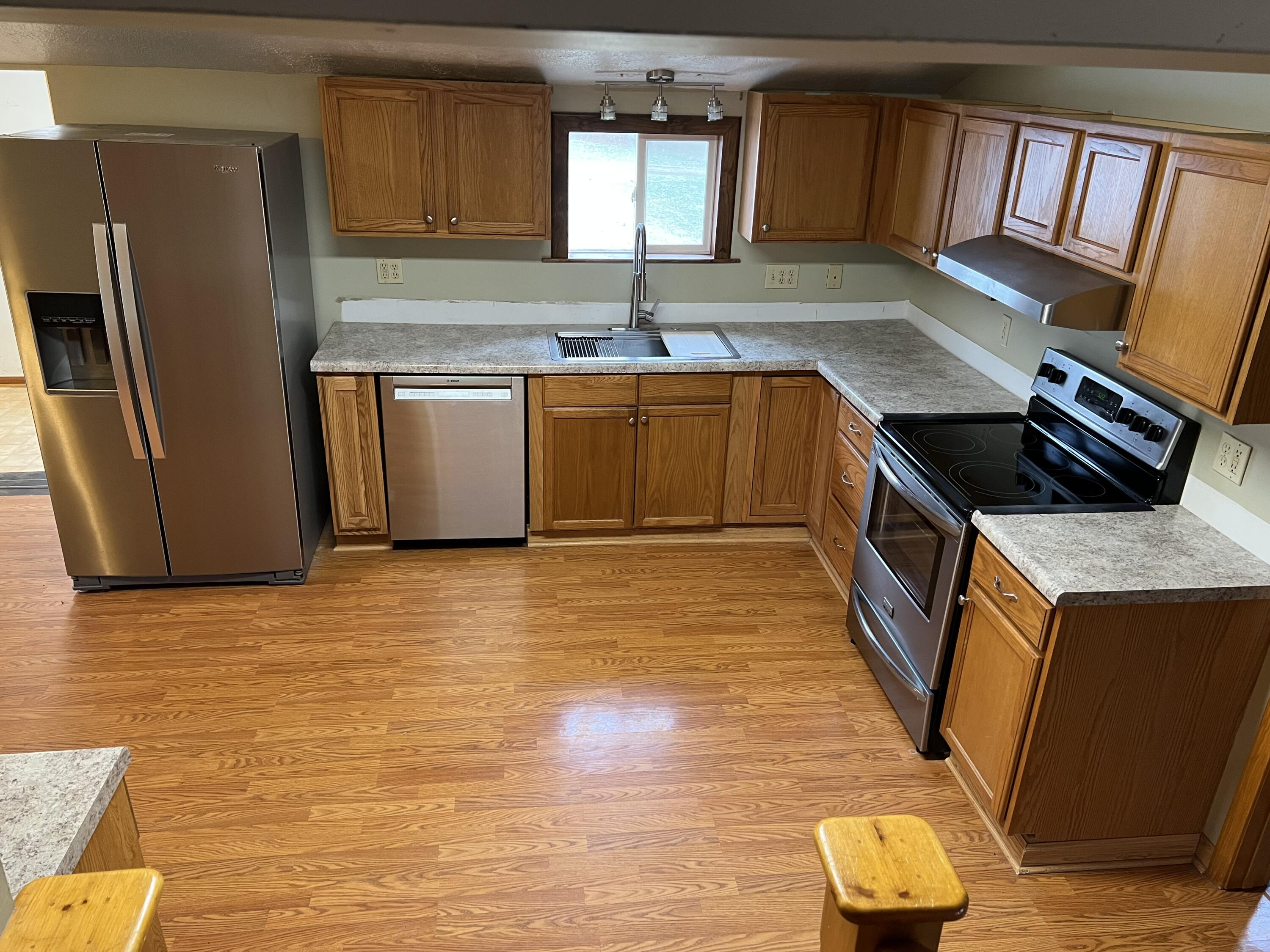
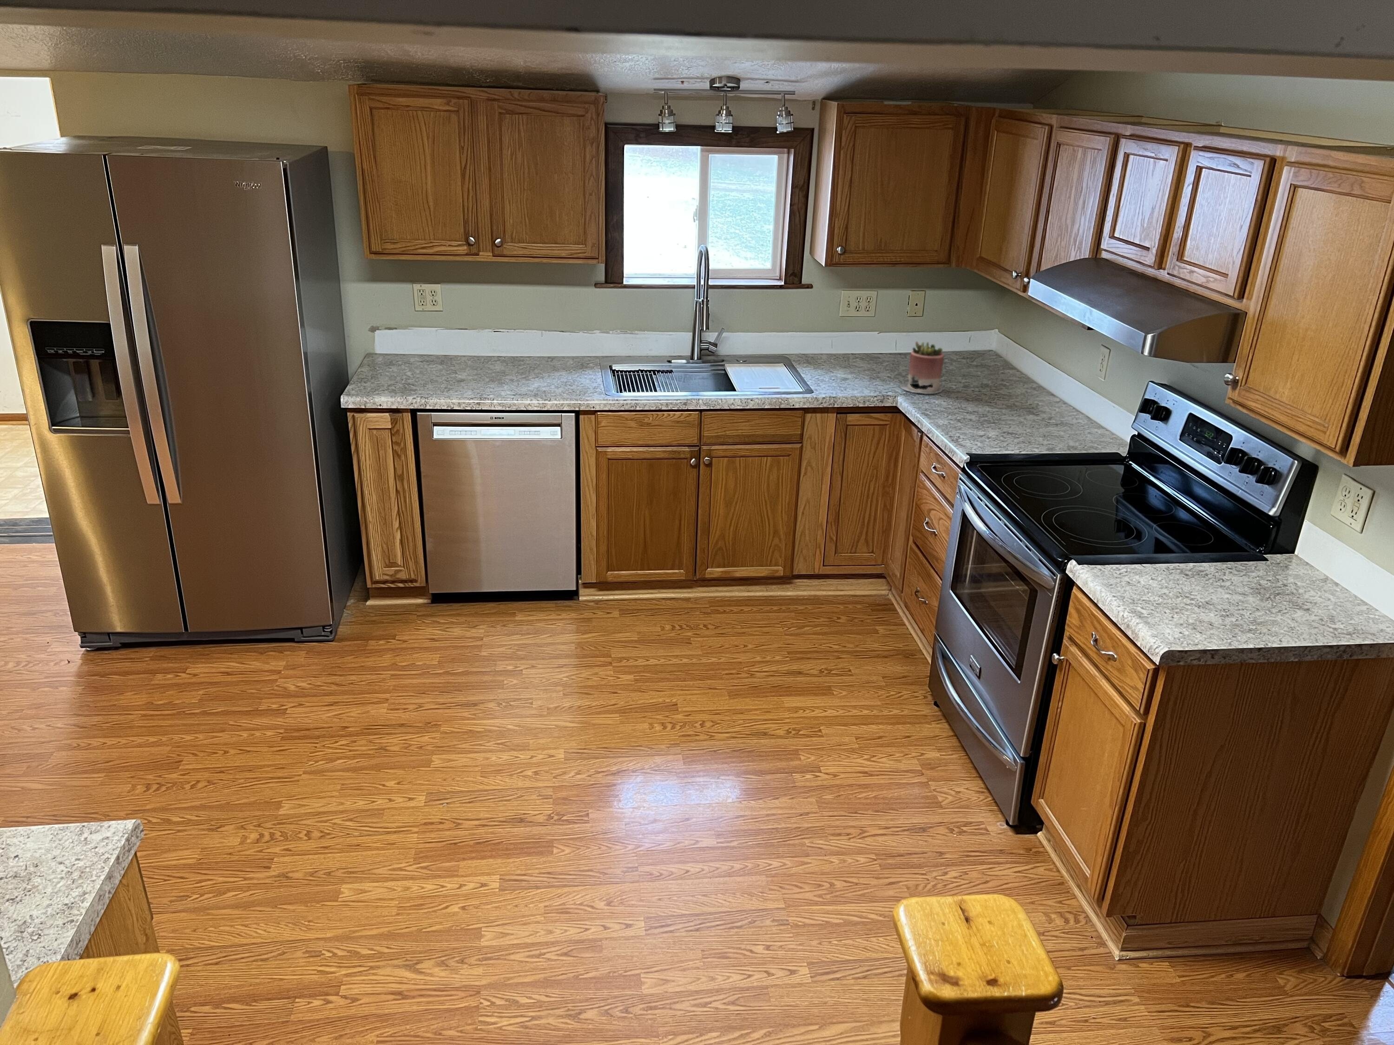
+ succulent planter (924, 366)
